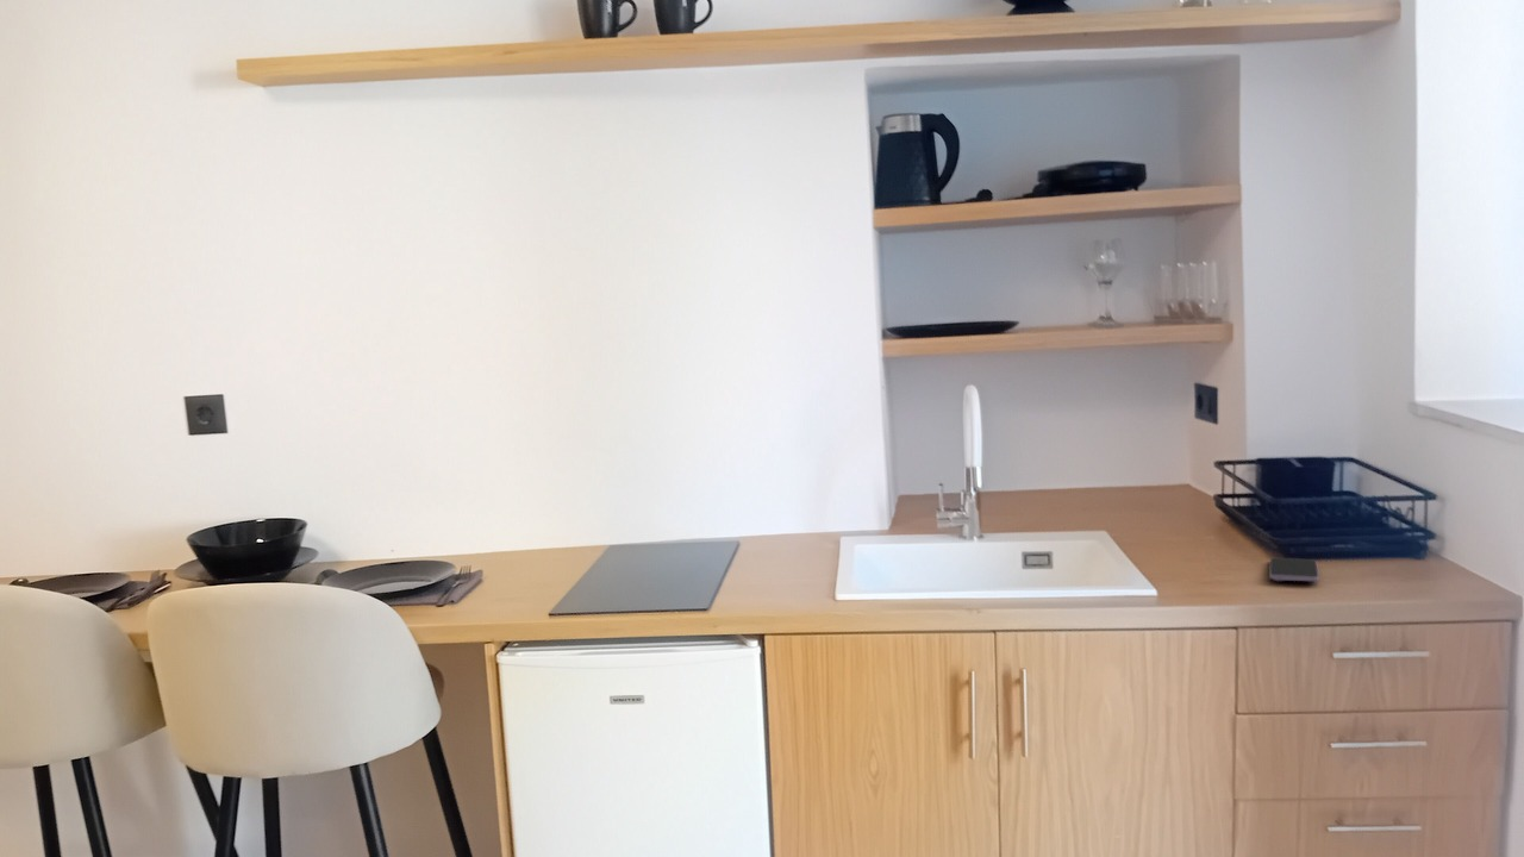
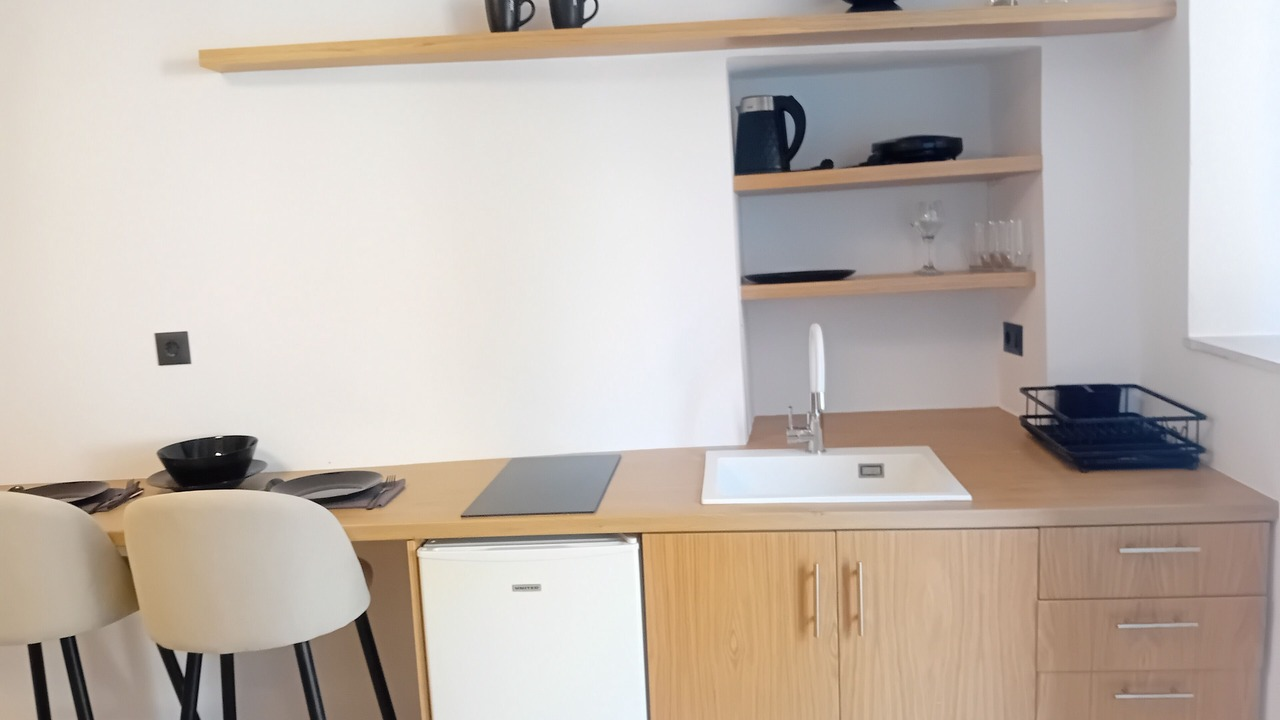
- smartphone (1293, 569)
